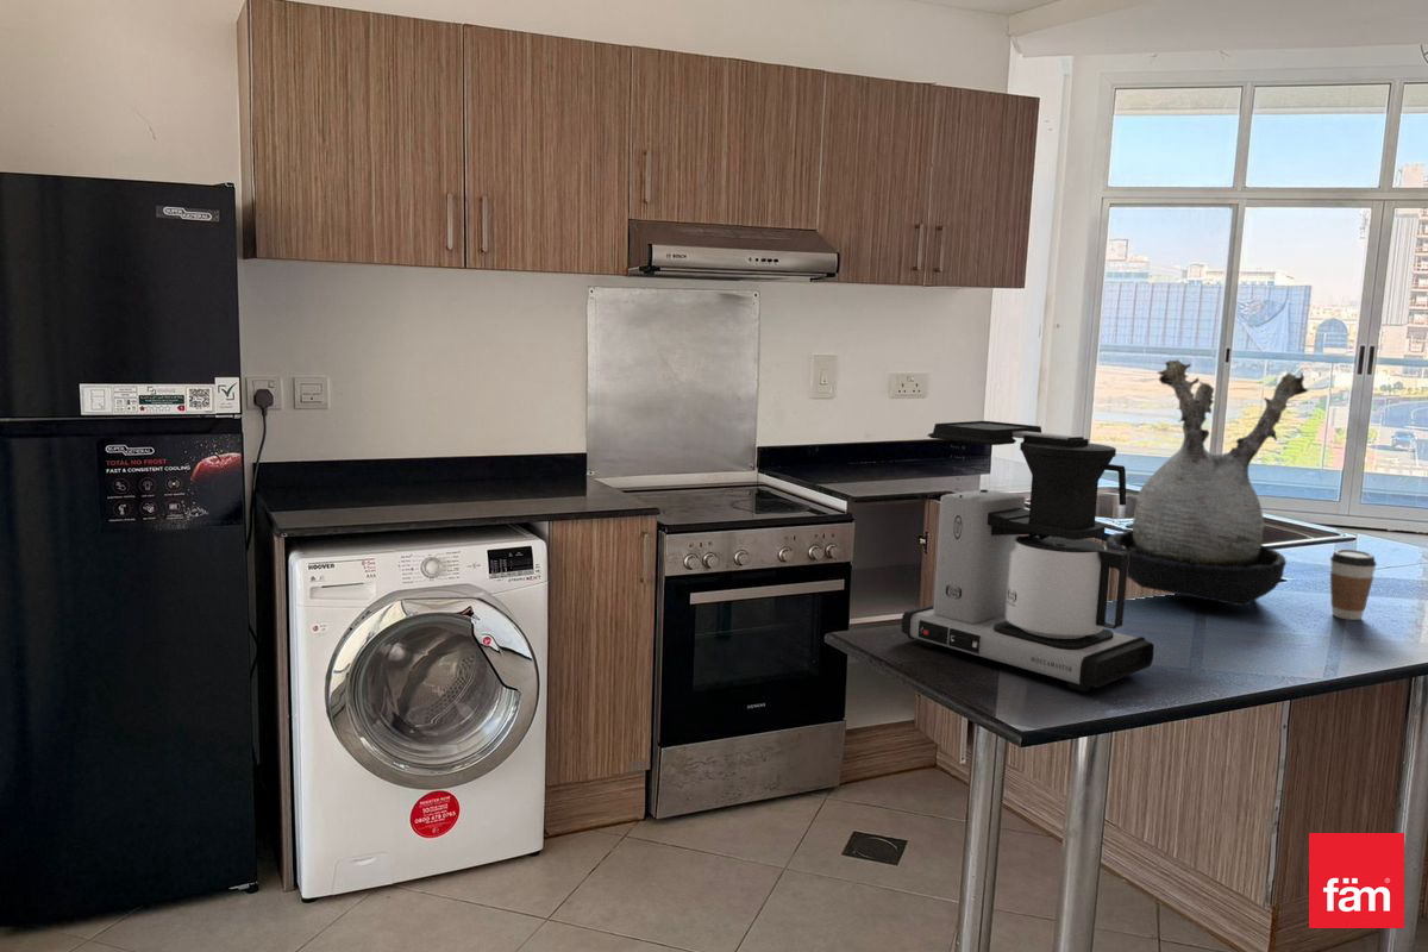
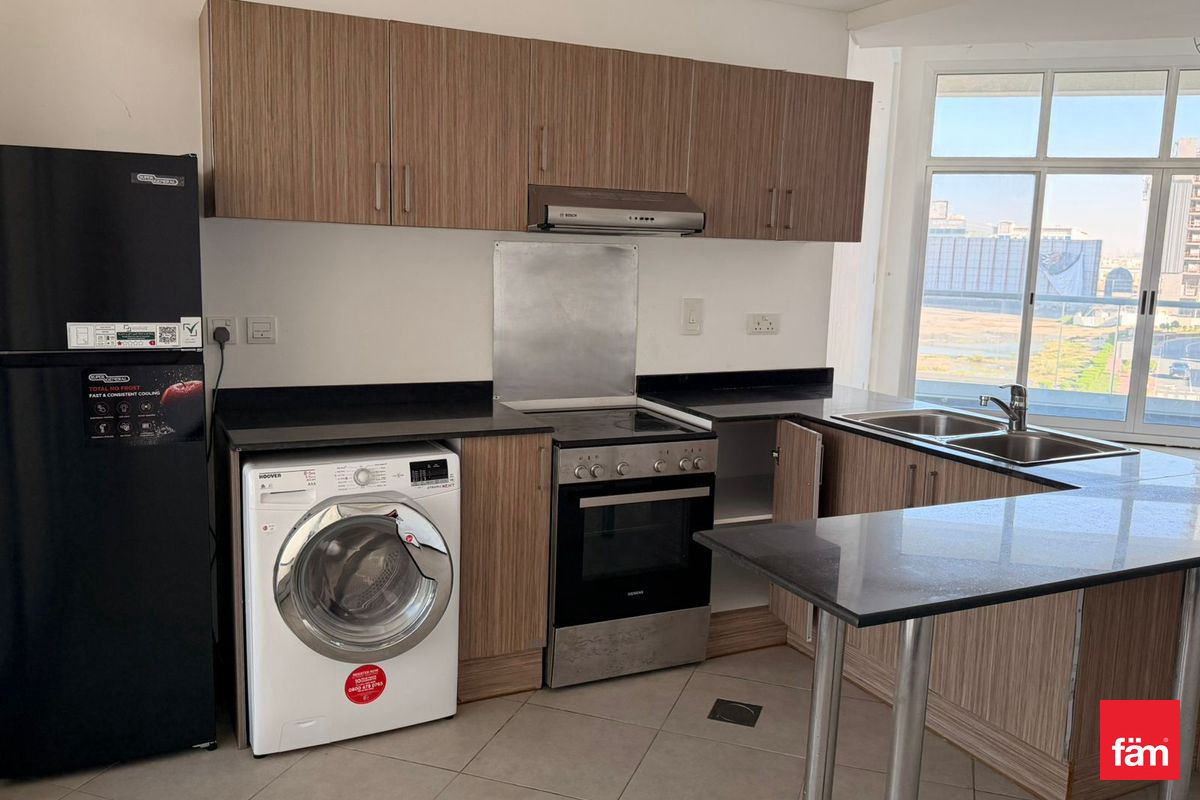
- coffee cup (1349, 584)
- coffee maker (1029, 545)
- plant (1202, 480)
